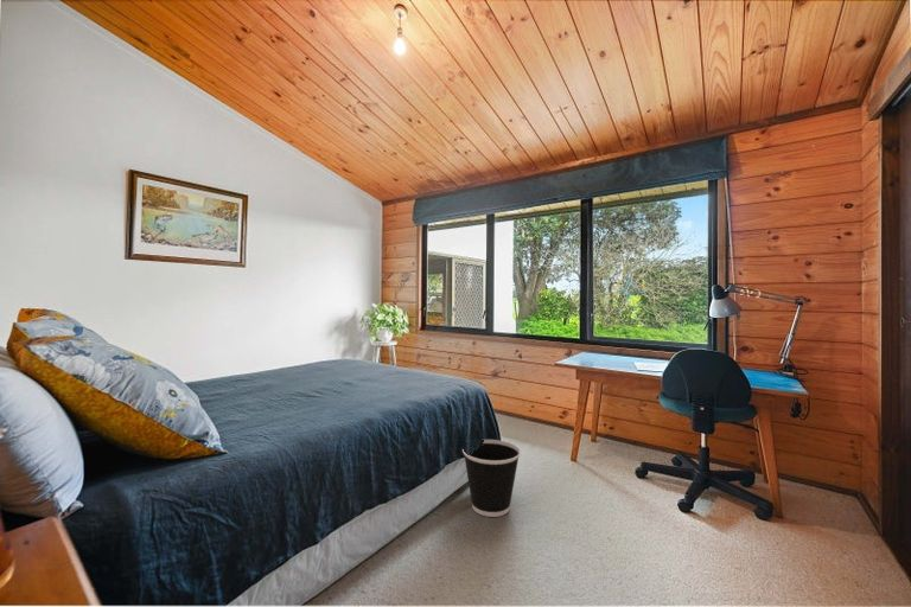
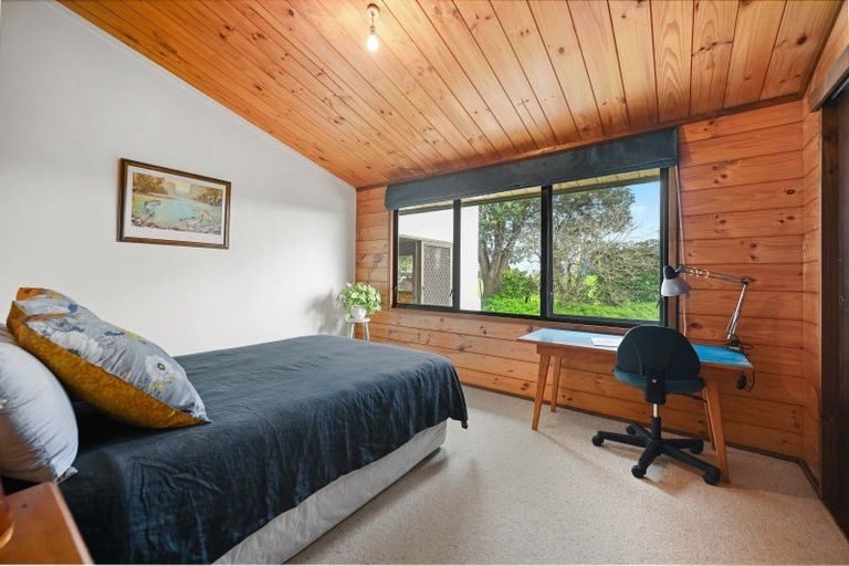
- wastebasket (490, 478)
